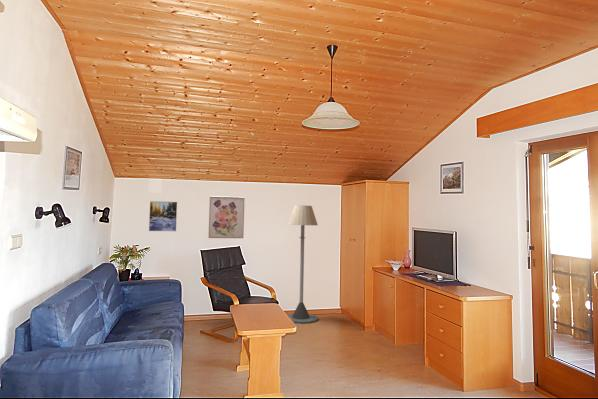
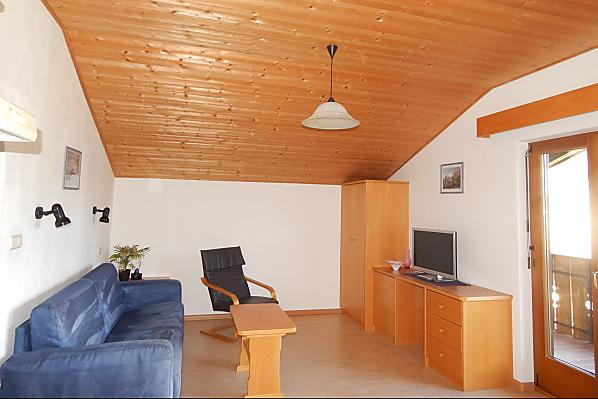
- floor lamp (302, 262)
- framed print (163, 216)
- wall art (226, 217)
